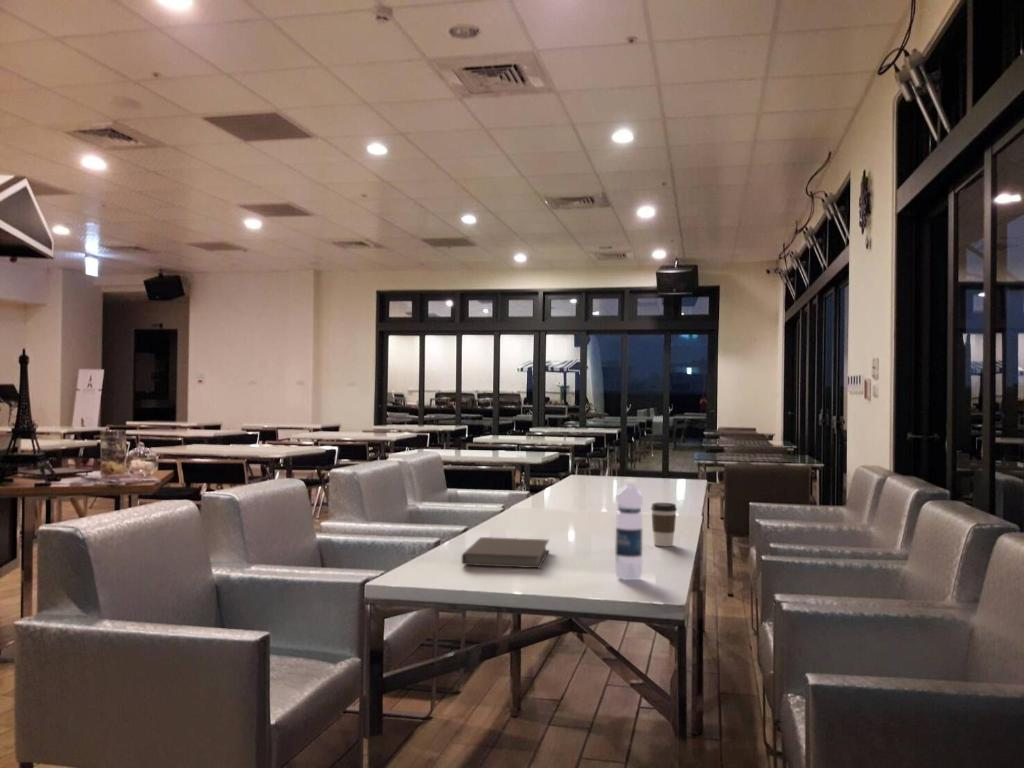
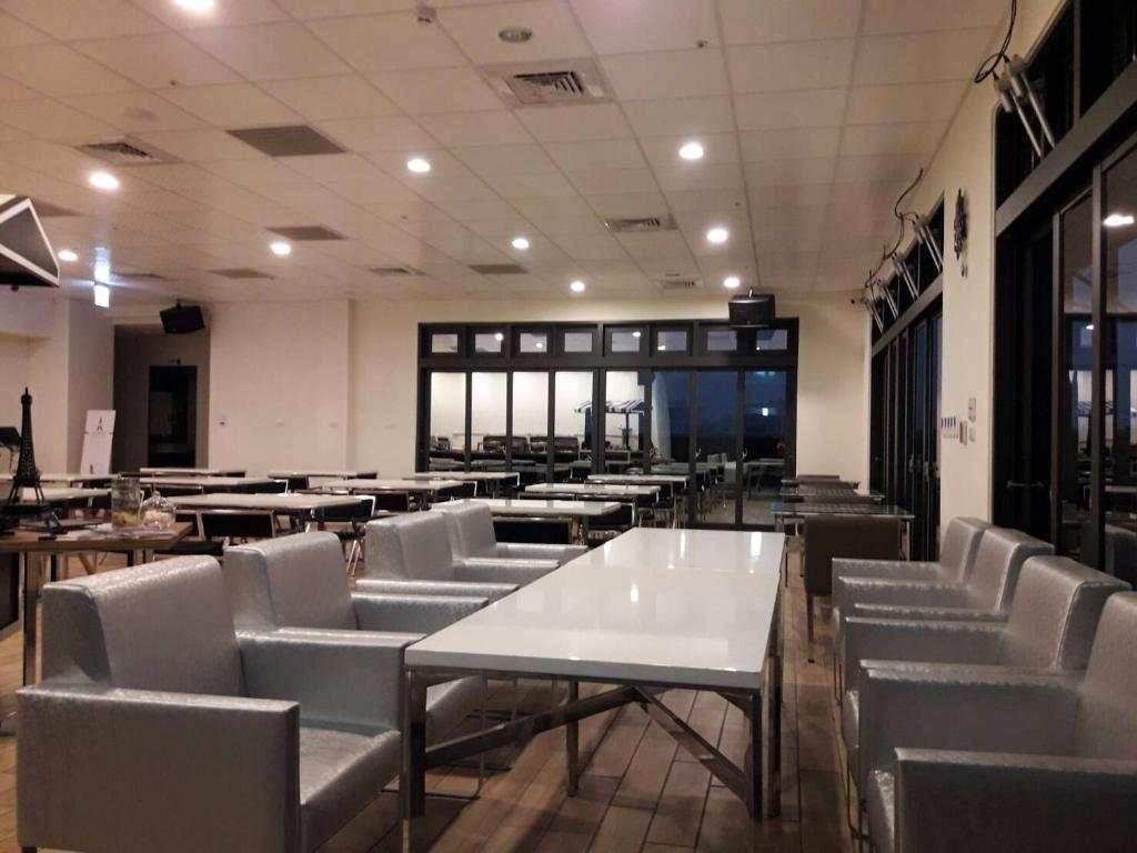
- notebook (507, 551)
- coffee cup (663, 524)
- water bottle (629, 528)
